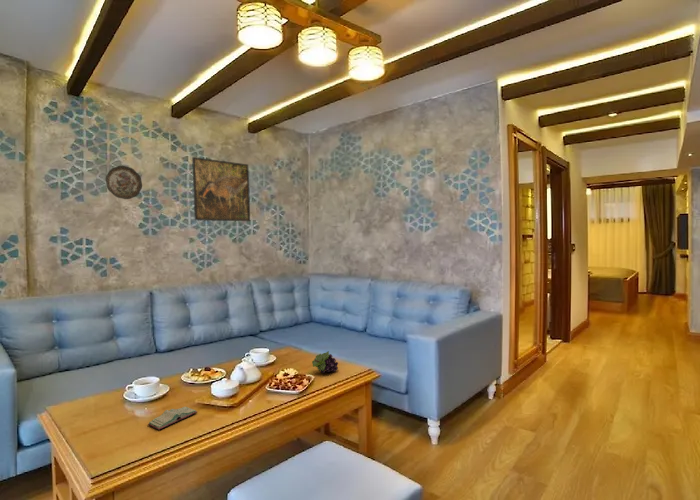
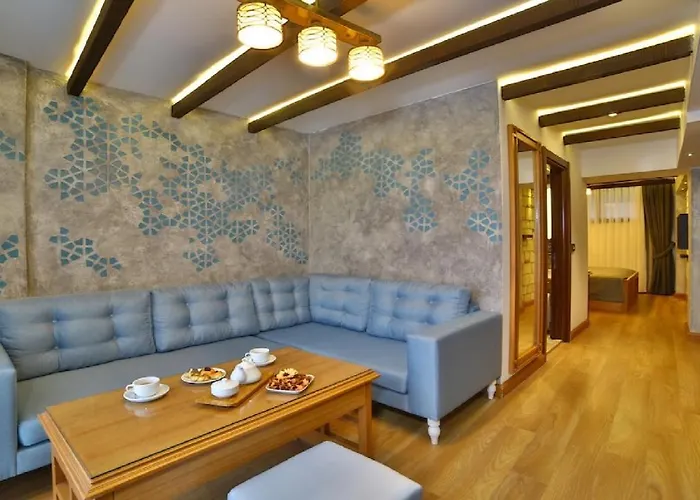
- fruit (325, 361)
- book (173, 414)
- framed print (222, 190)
- decorative plate (124, 182)
